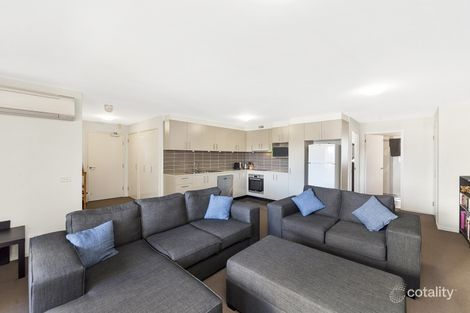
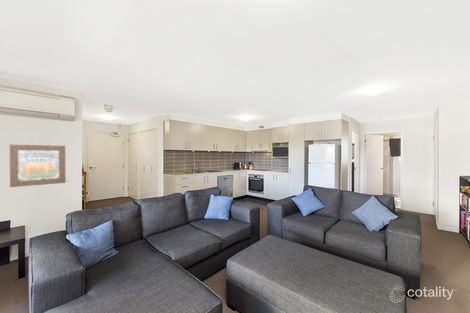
+ wall art (39, 165)
